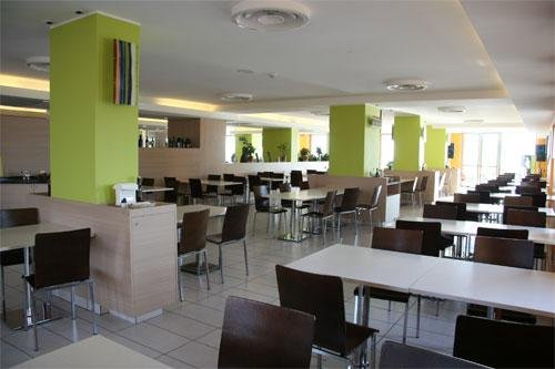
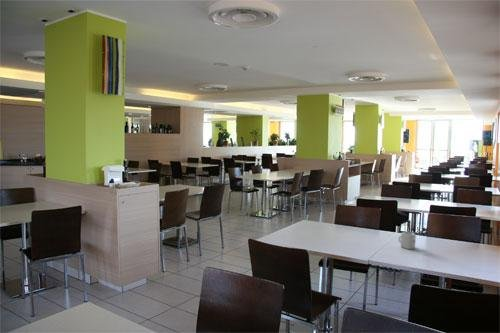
+ cup (406, 240)
